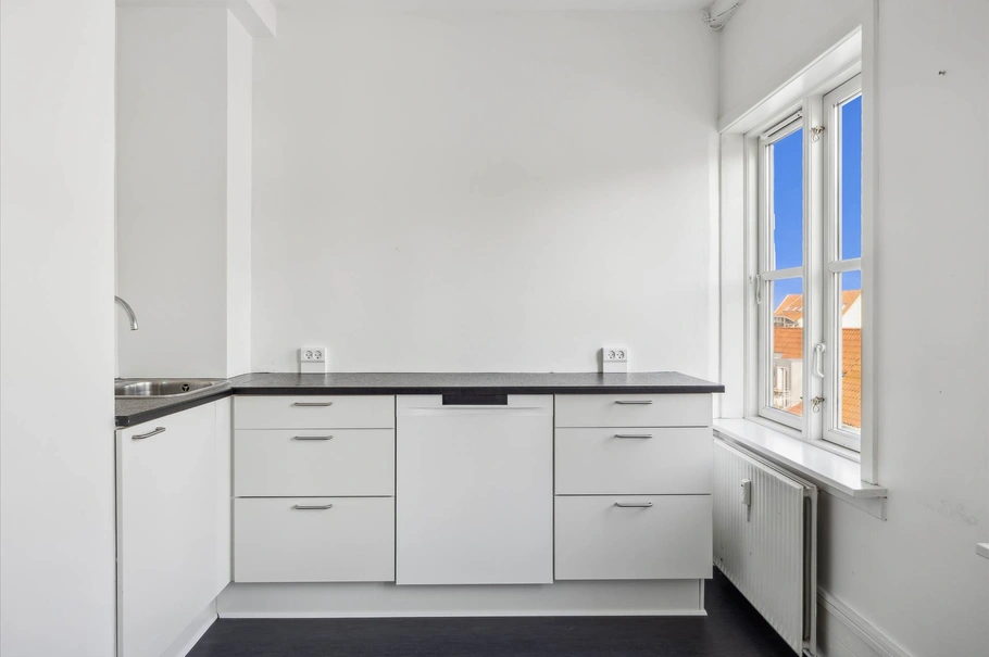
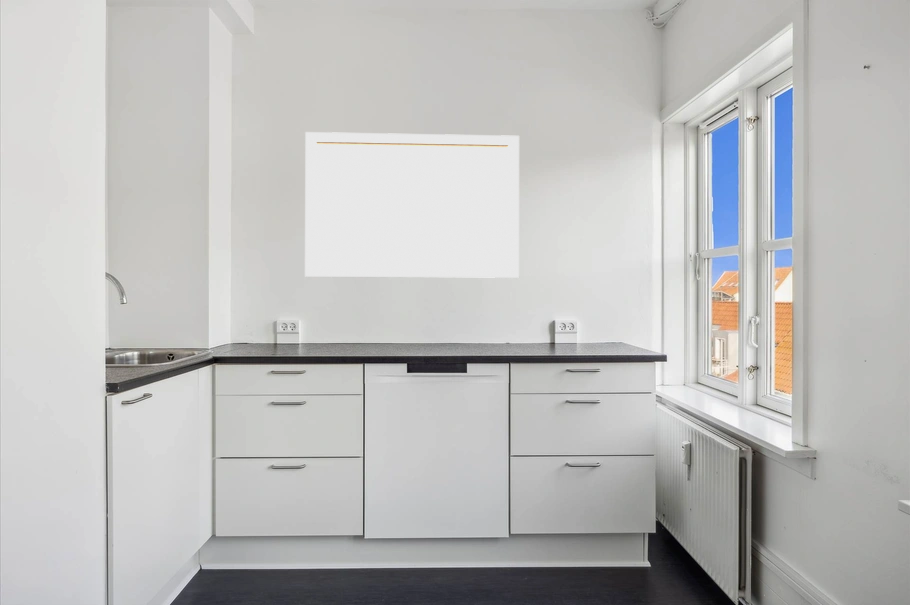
+ wall art (413, 205)
